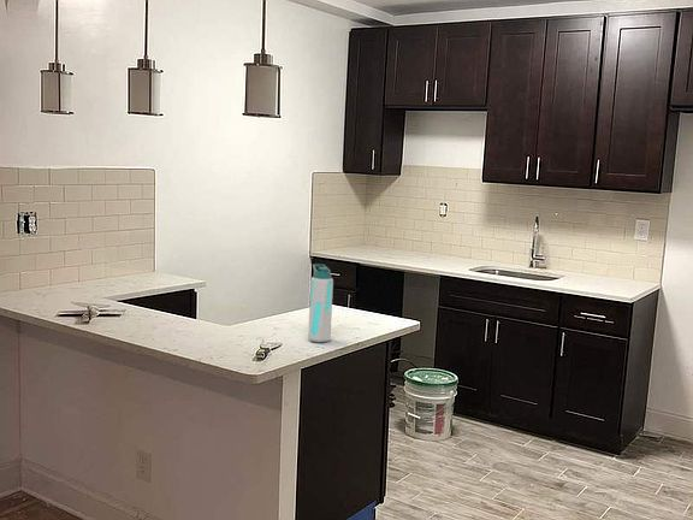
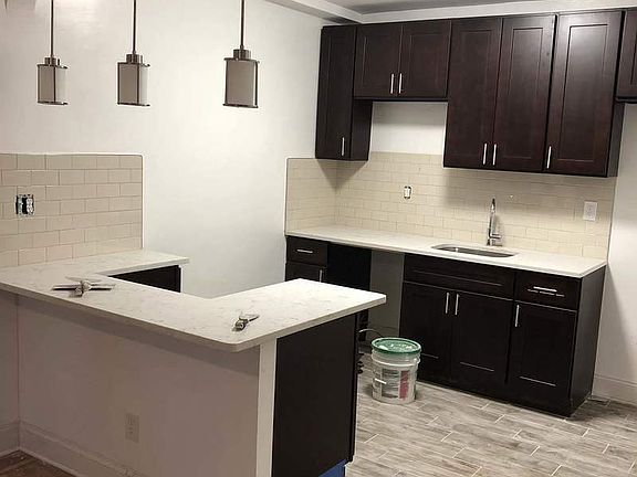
- water bottle (320, 302)
